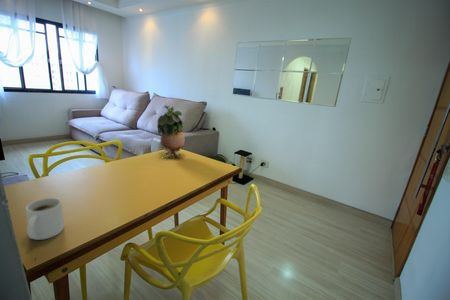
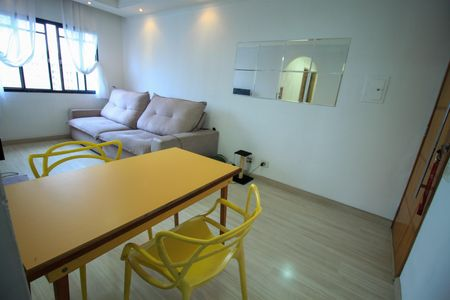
- mug (42, 219)
- potted plant (170, 130)
